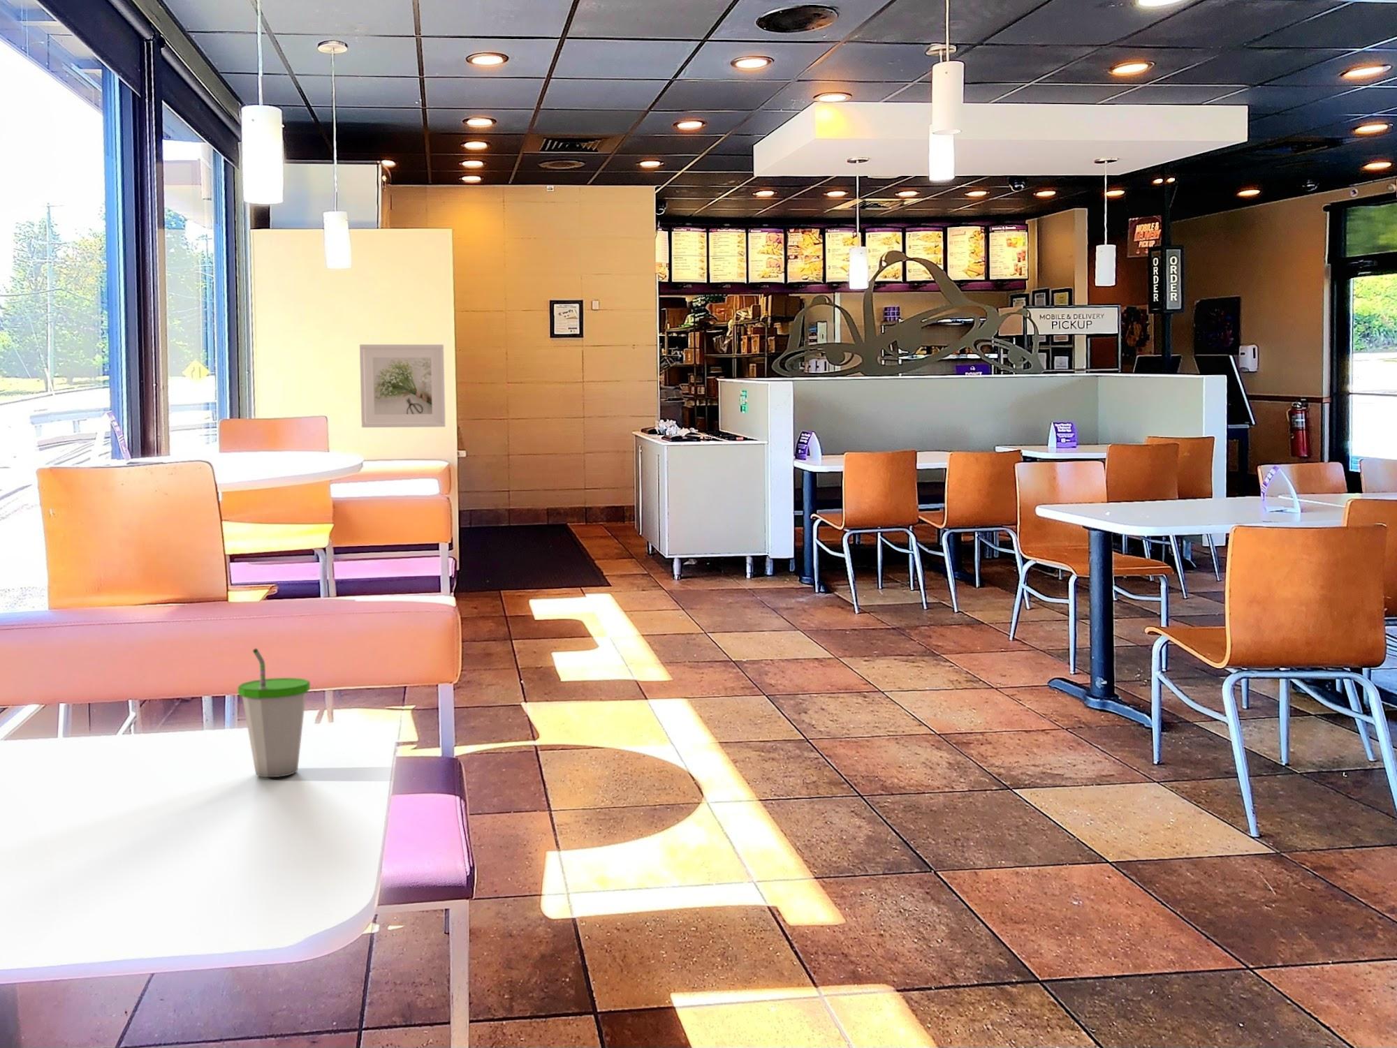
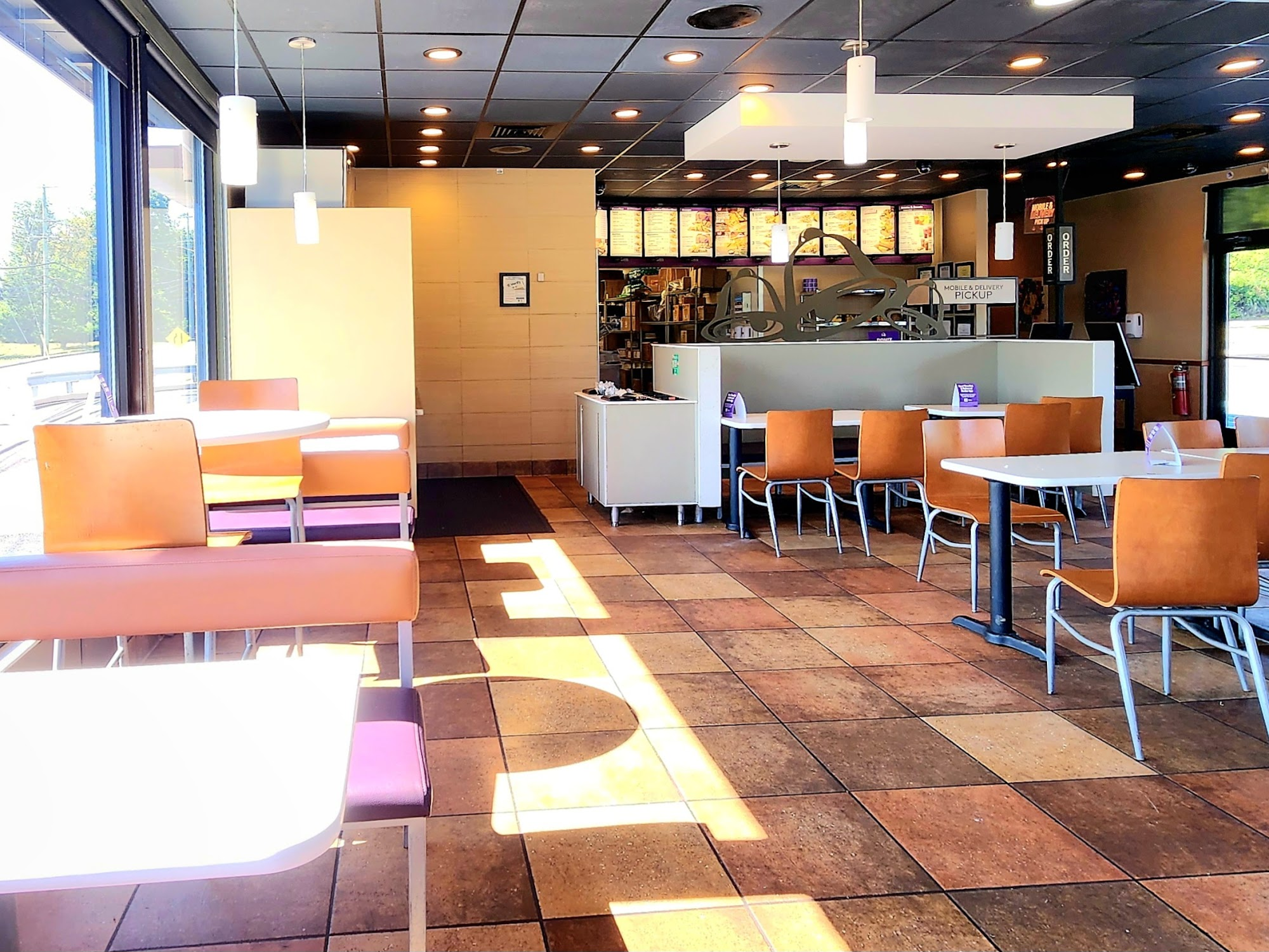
- cup (274, 708)
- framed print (402, 385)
